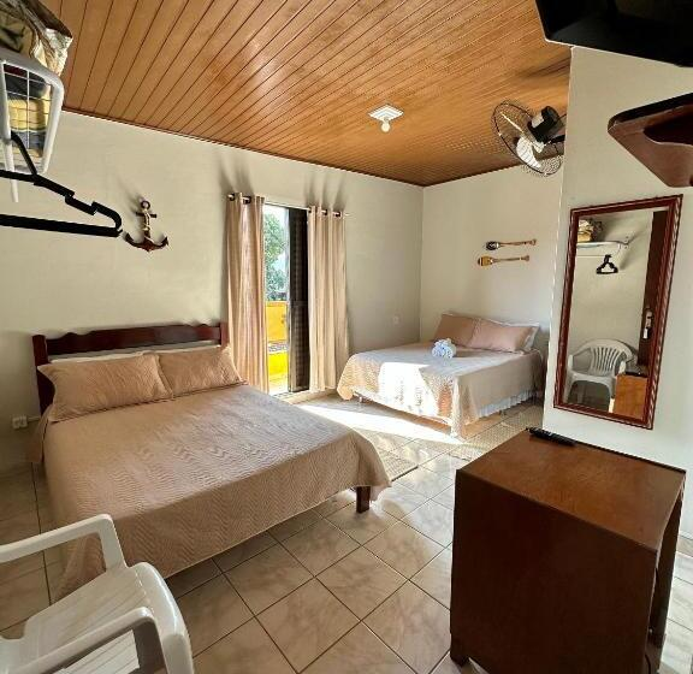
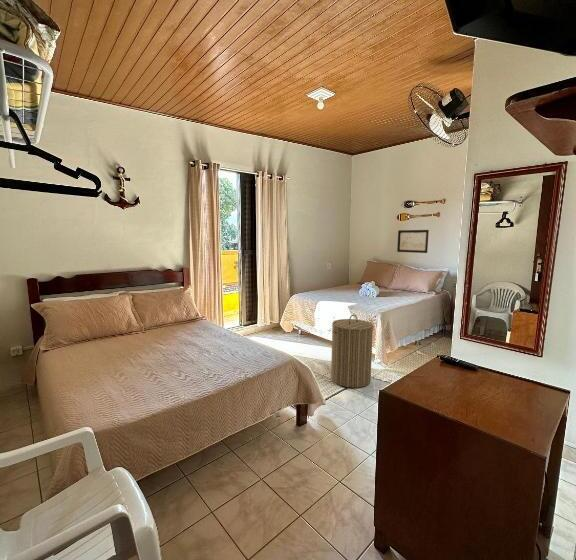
+ laundry hamper (351, 347)
+ wall art (412, 241)
